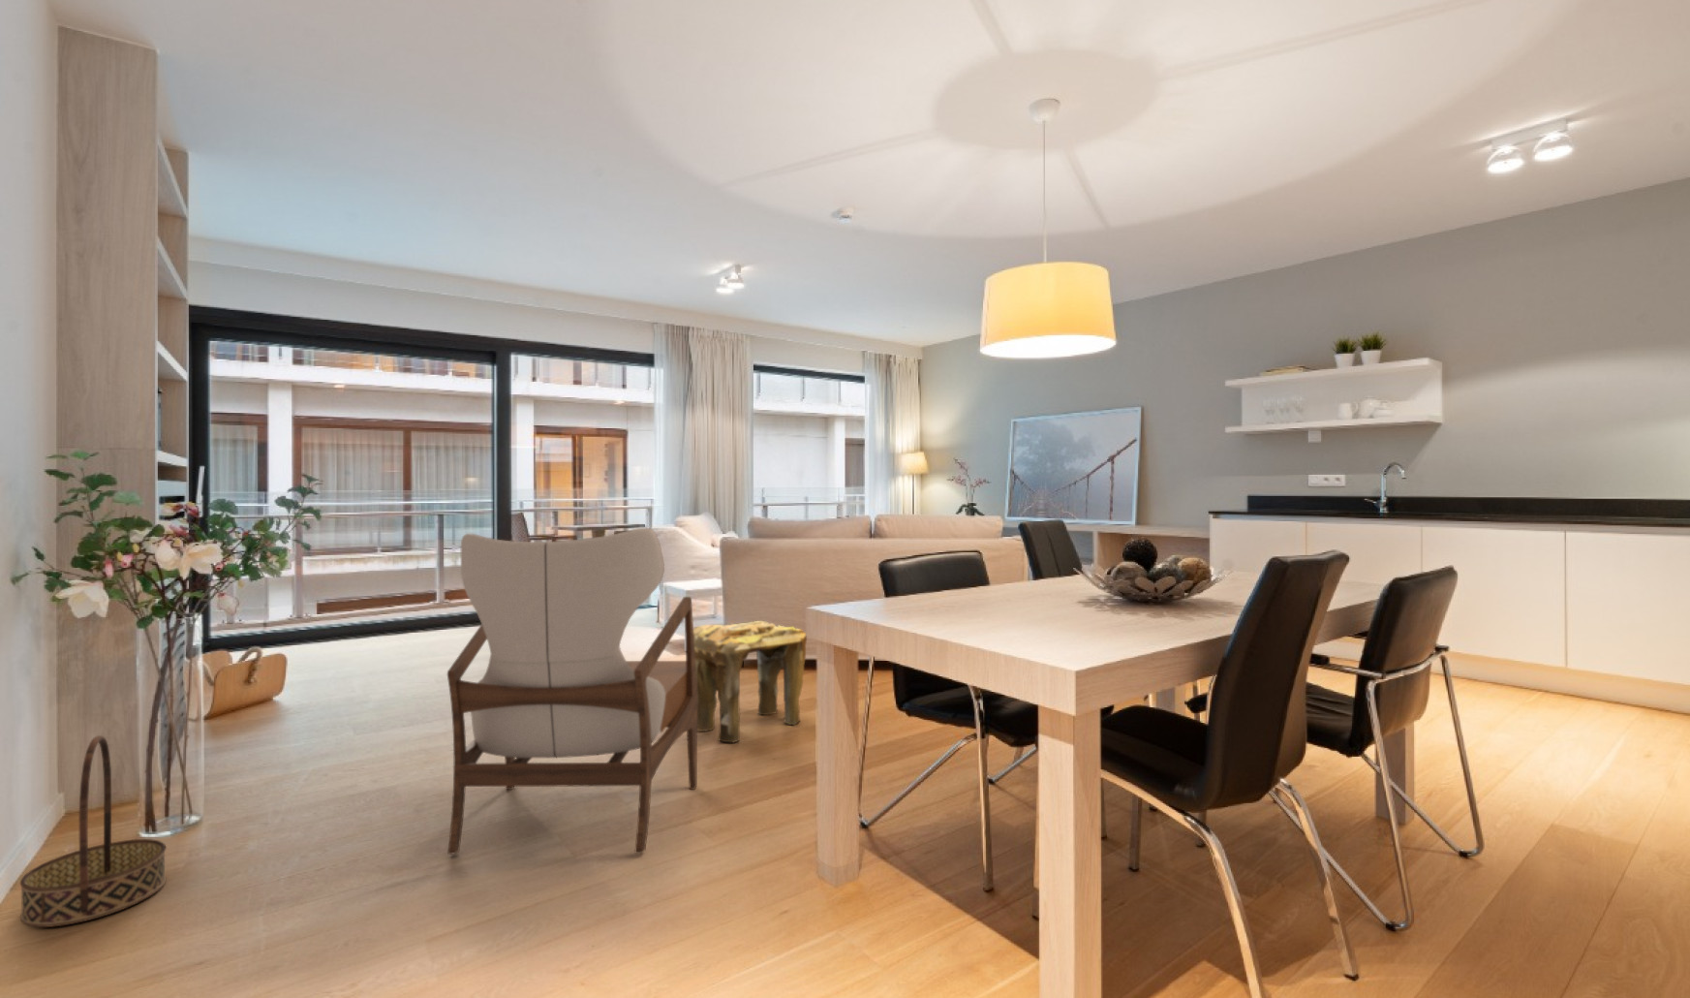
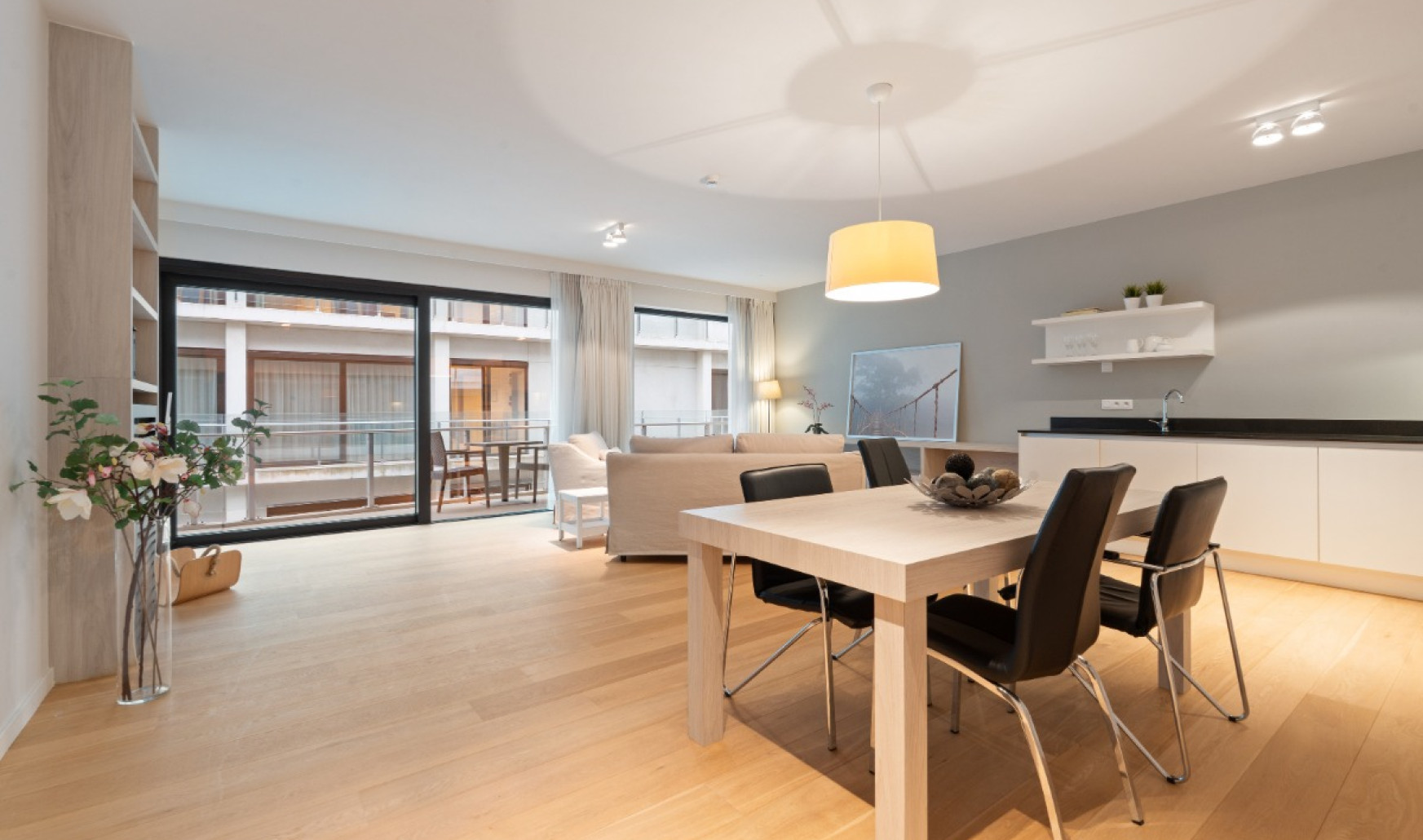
- armchair (578, 670)
- stool (758, 671)
- basket (103, 817)
